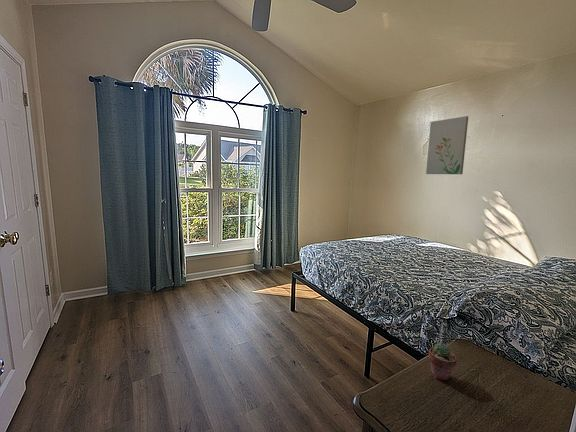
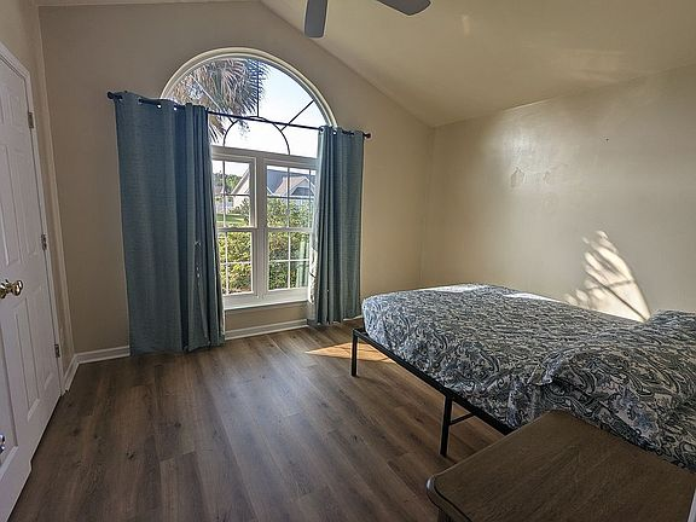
- potted succulent (442, 360)
- wall art (445, 147)
